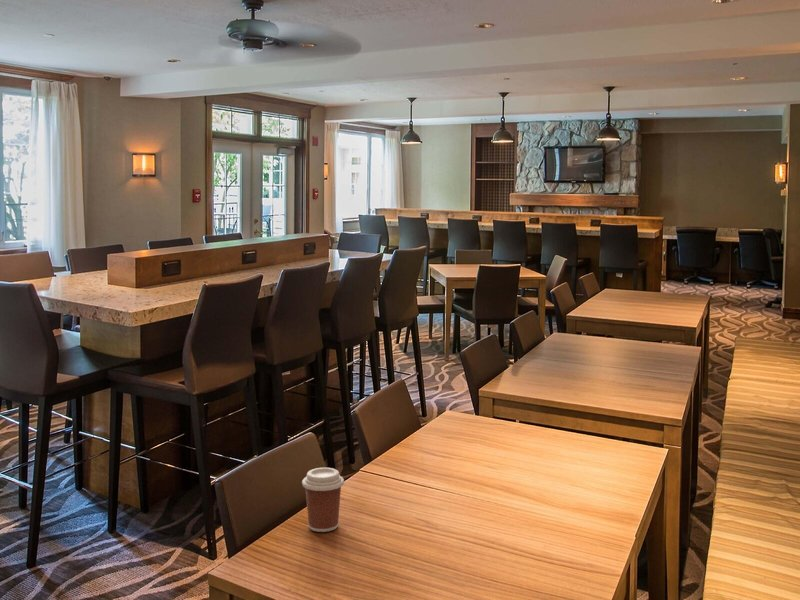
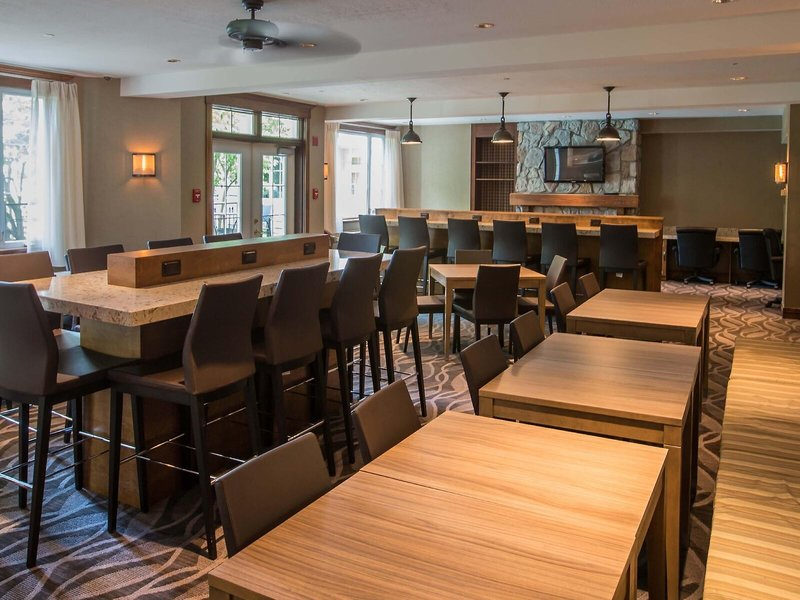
- coffee cup (323, 499)
